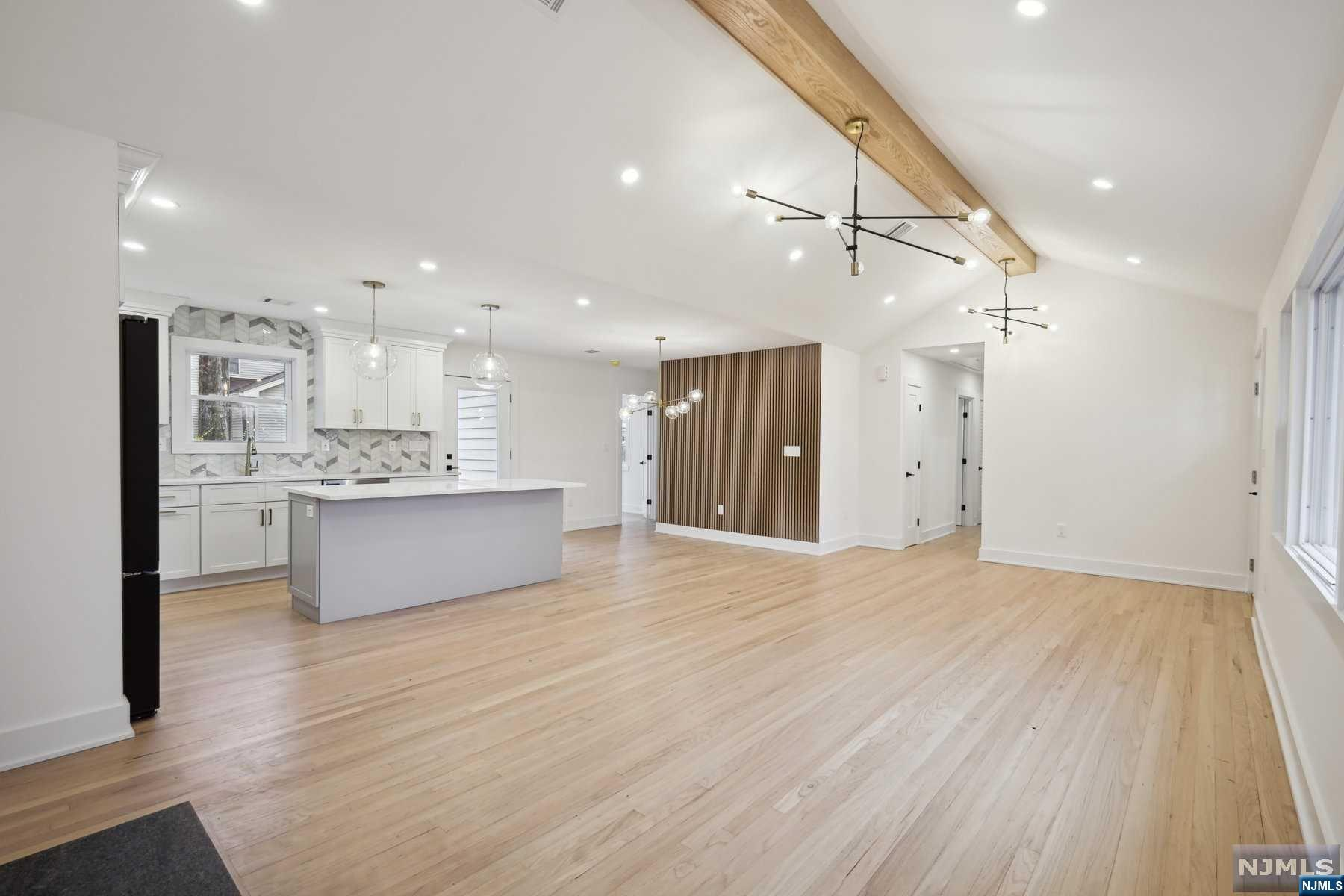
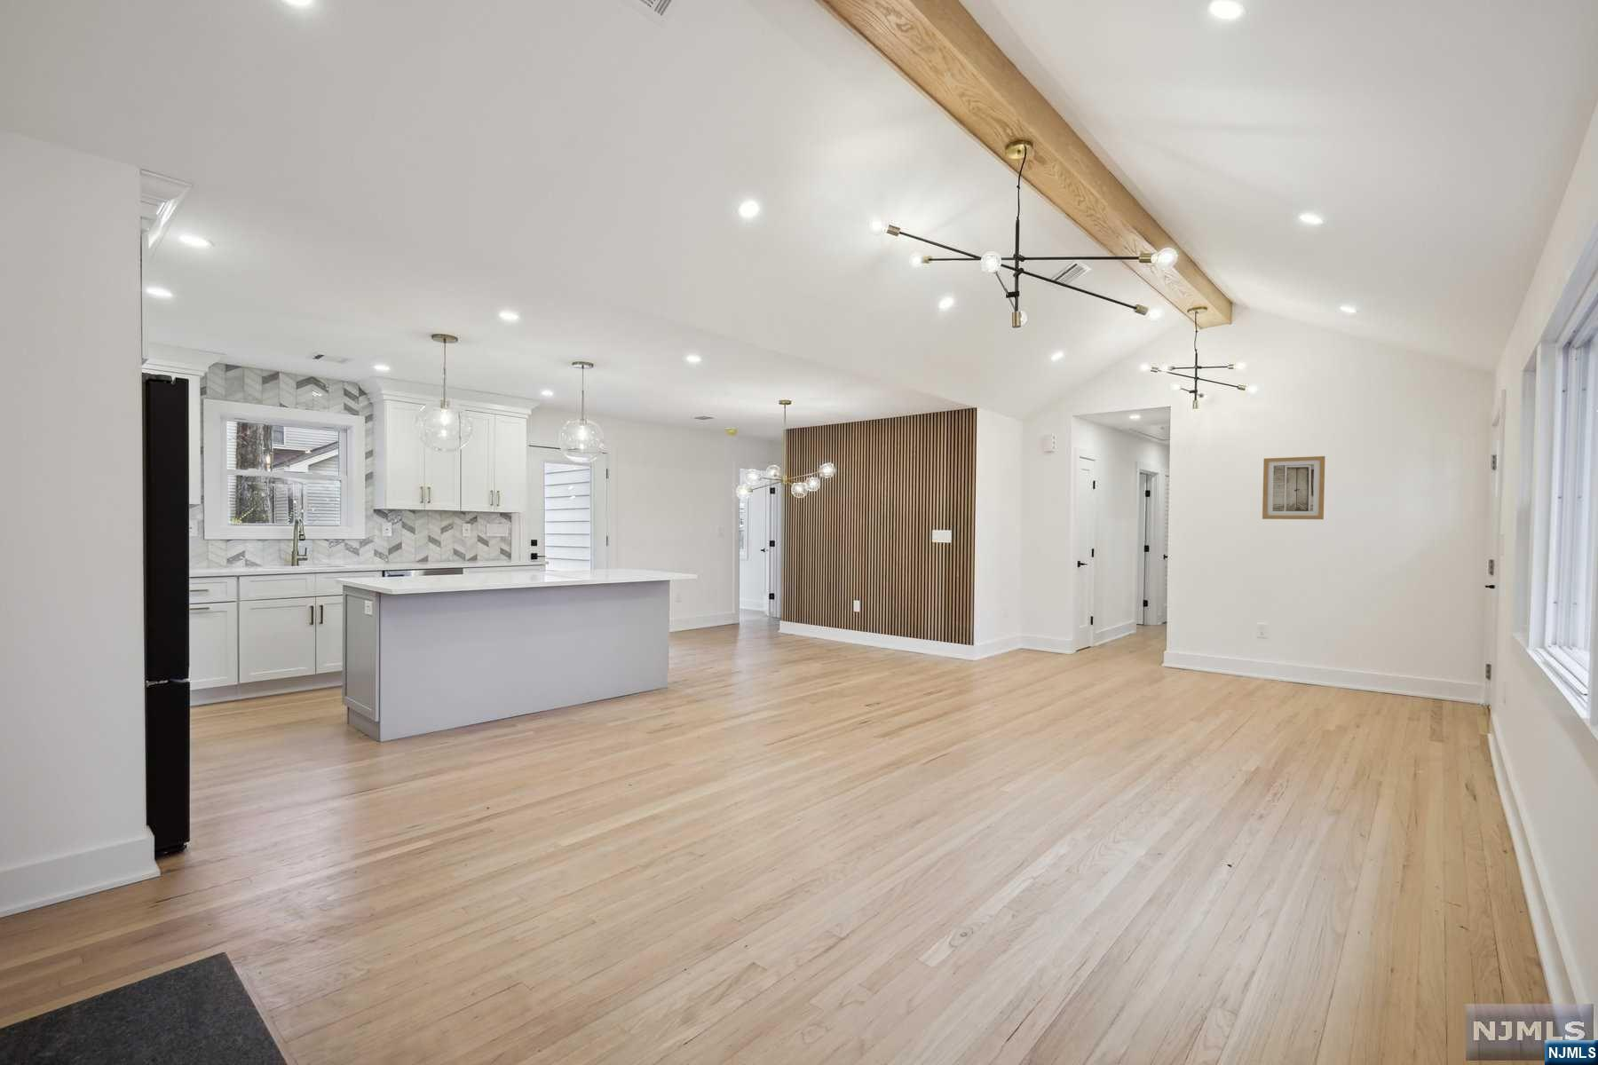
+ wall art (1292, 489)
